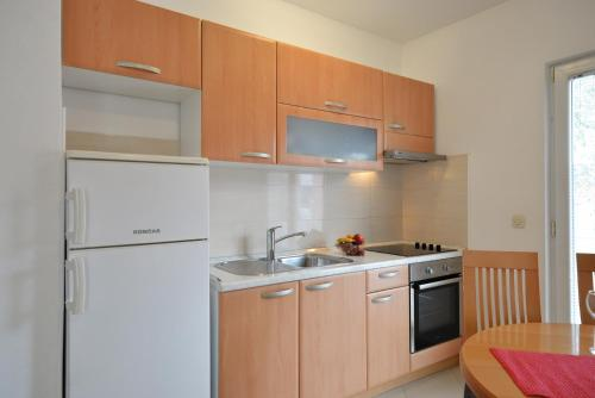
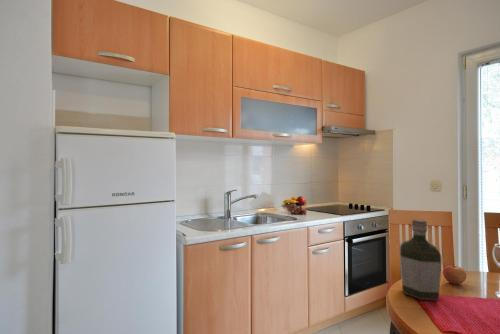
+ apple (454, 273)
+ bottle (419, 257)
